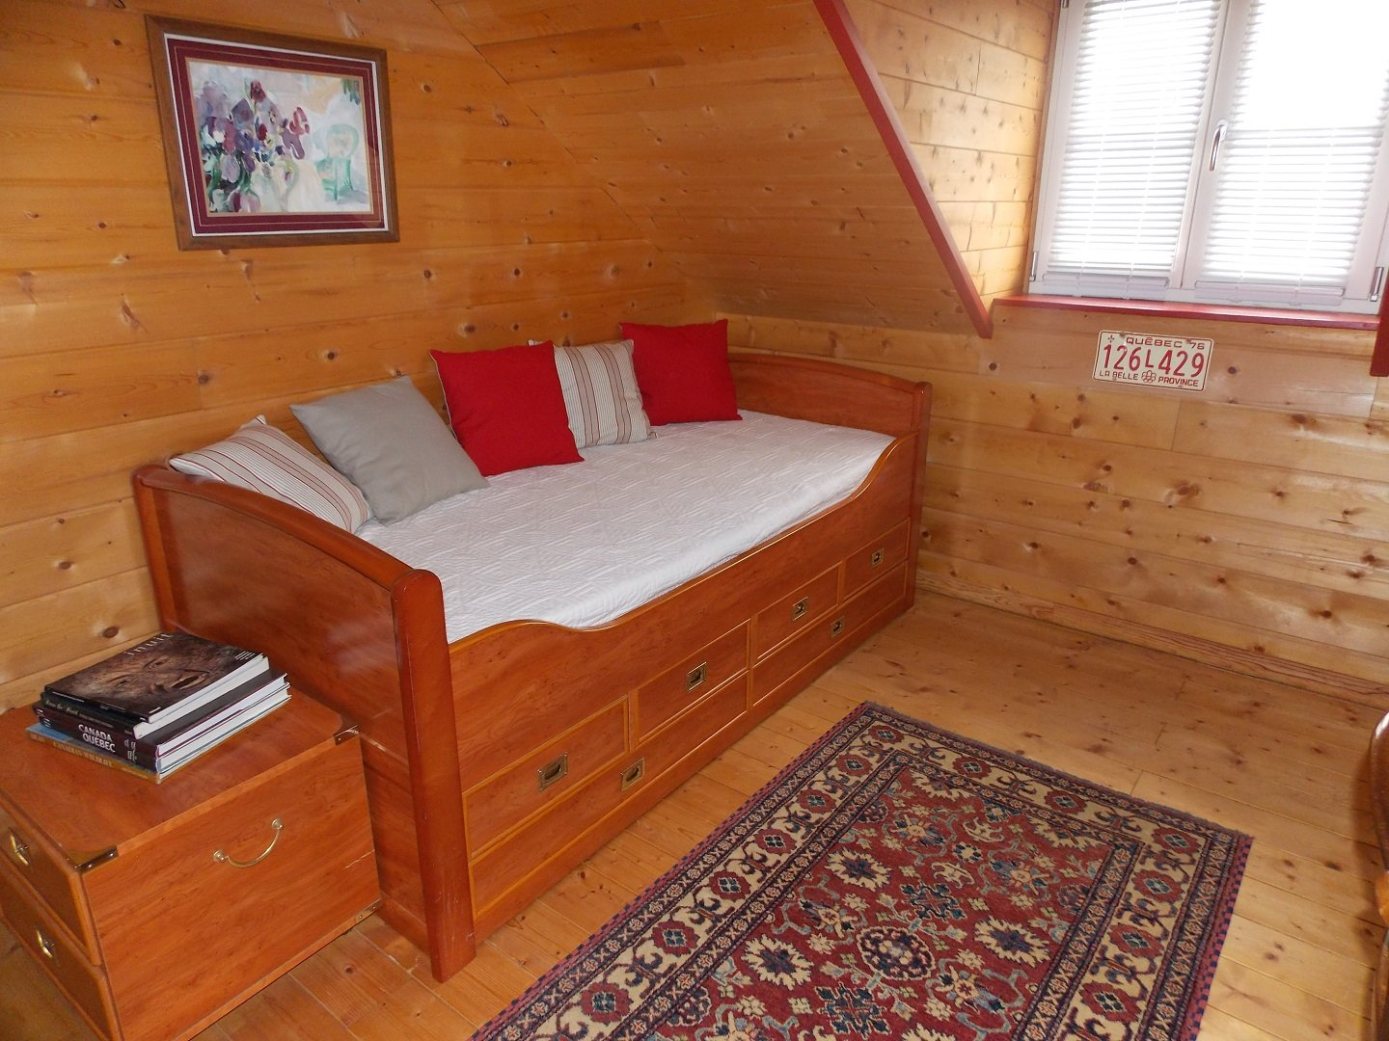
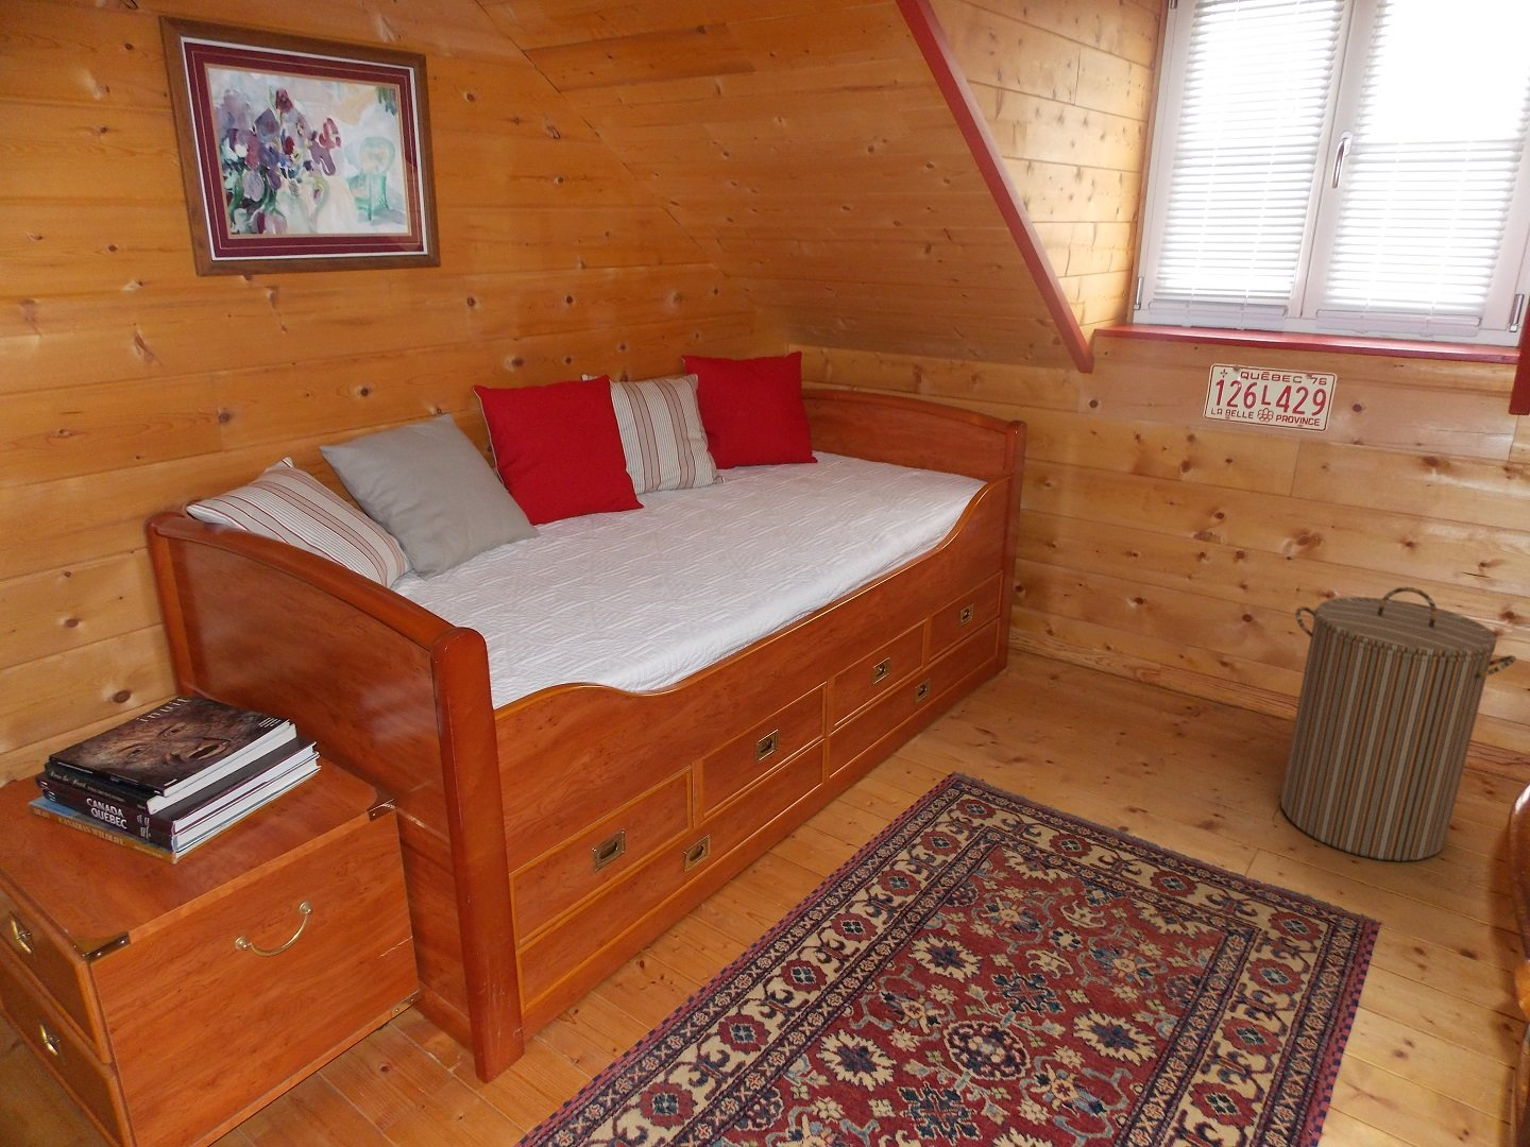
+ laundry hamper (1383, 708)
